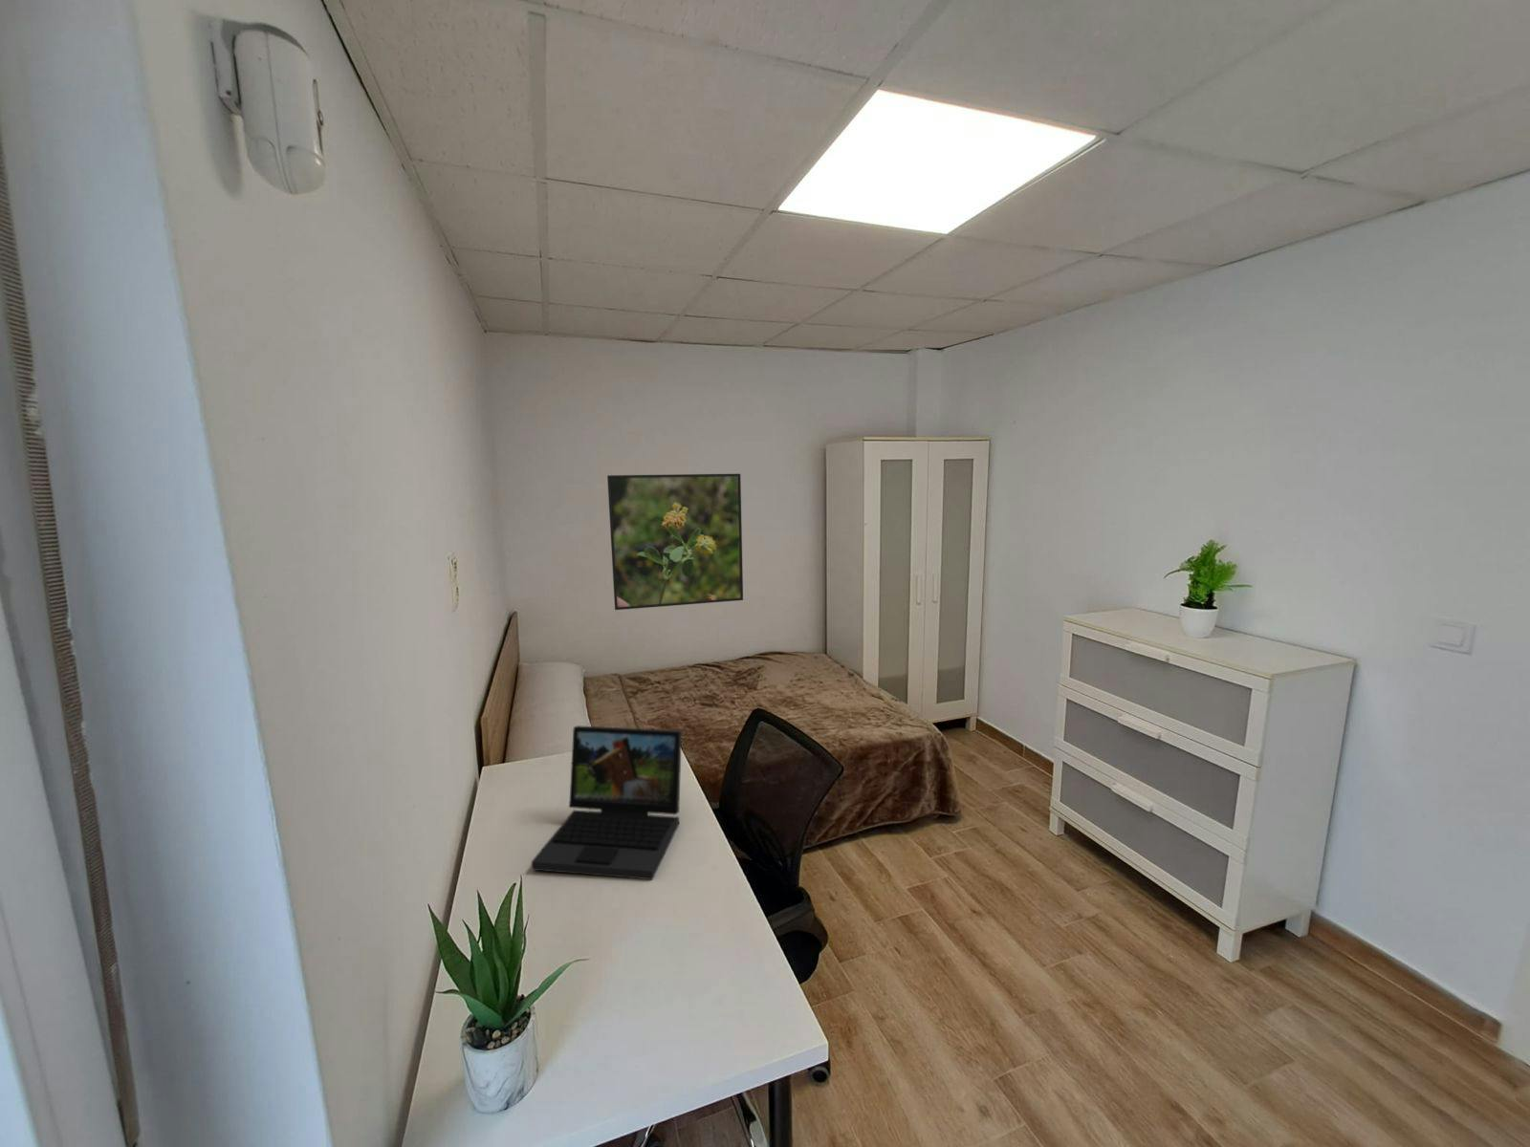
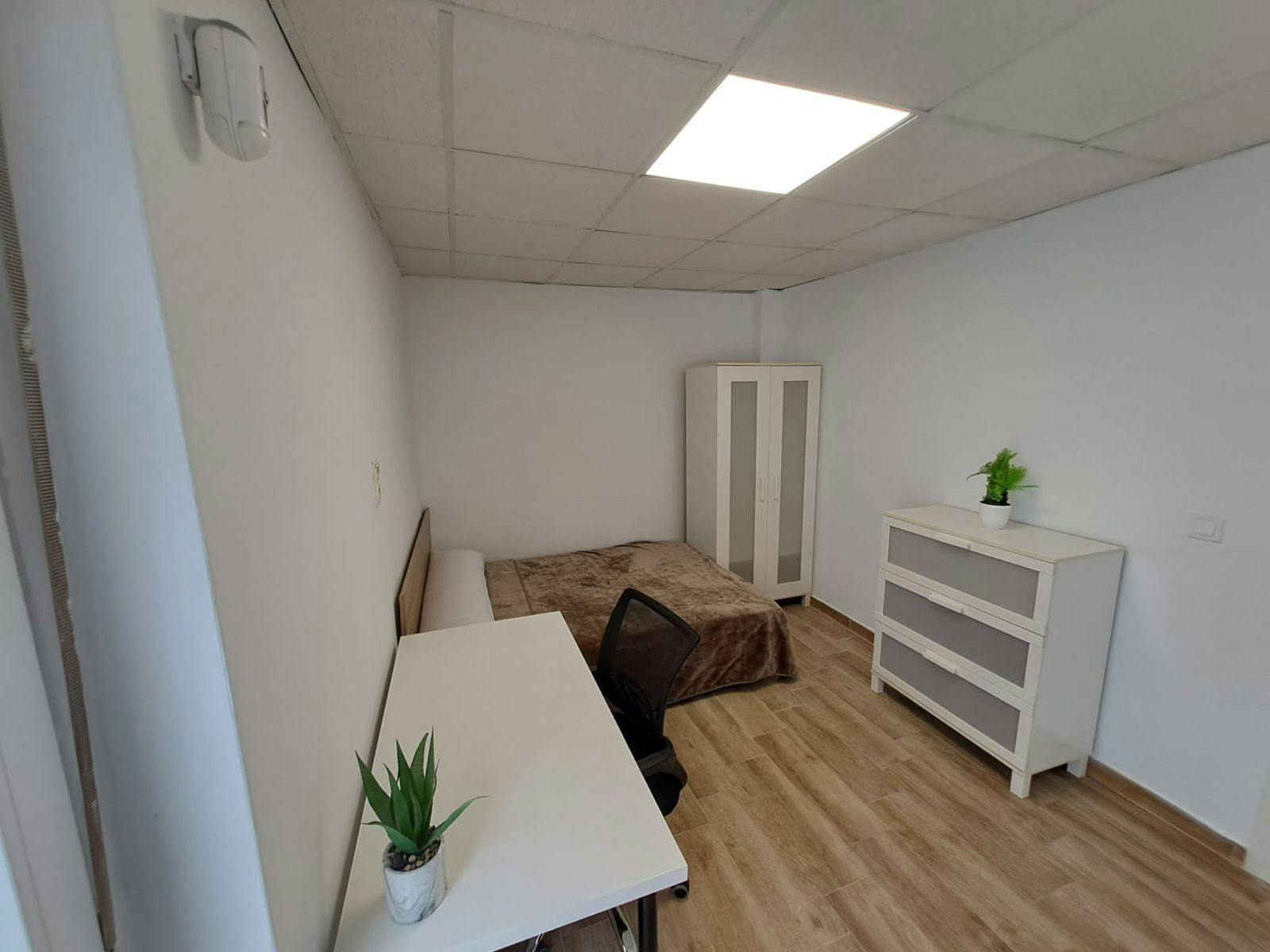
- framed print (678, 540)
- laptop (611, 793)
